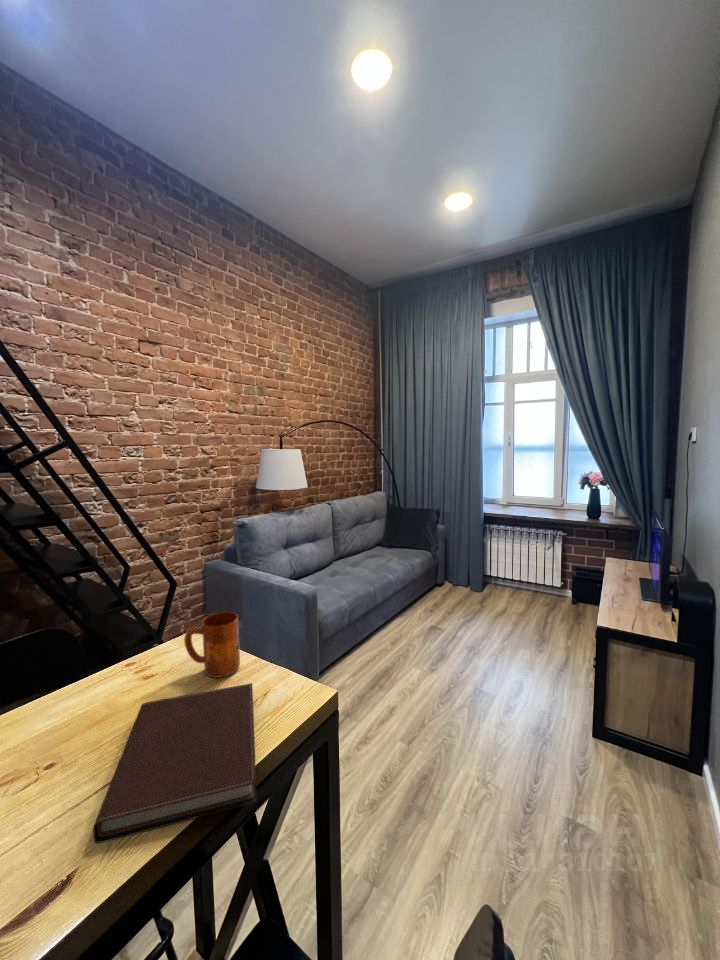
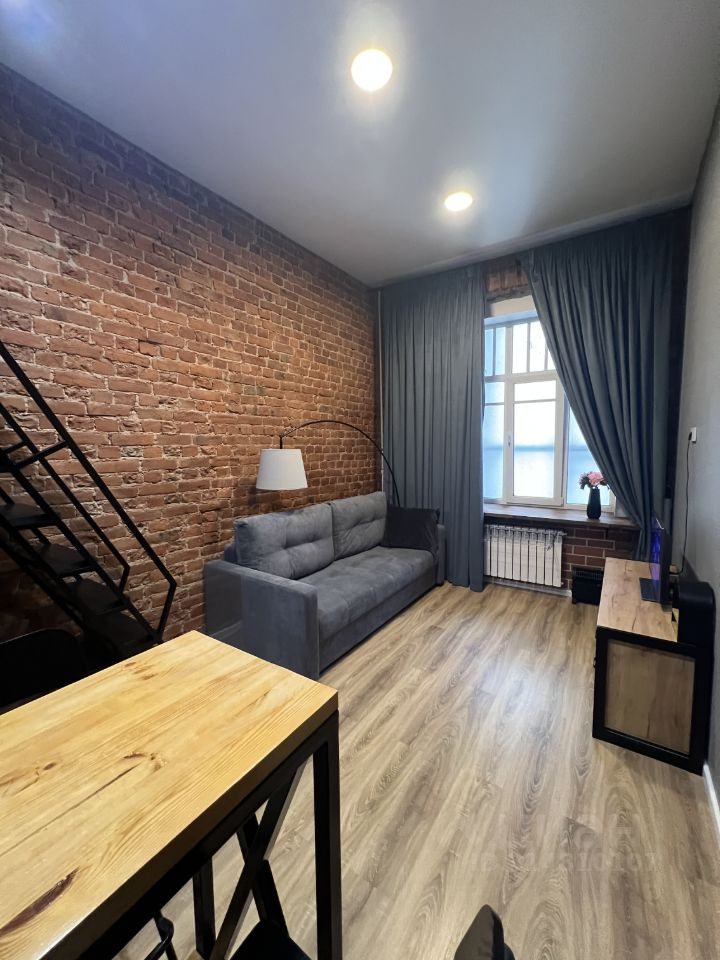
- mug (212, 644)
- notebook (190, 745)
